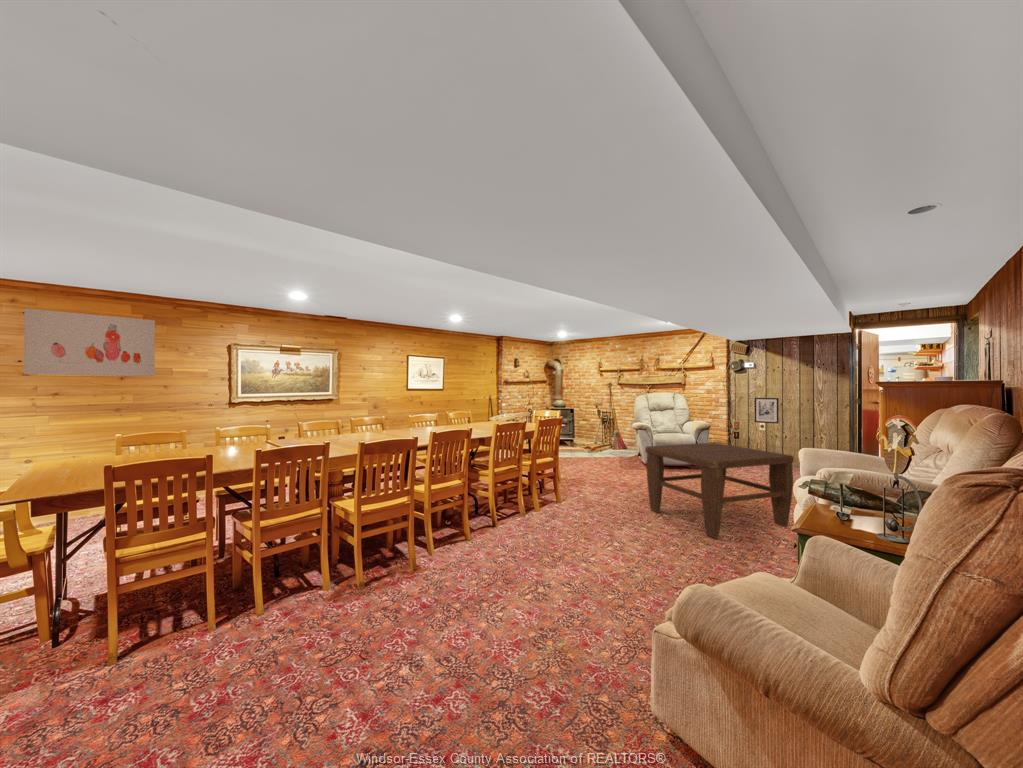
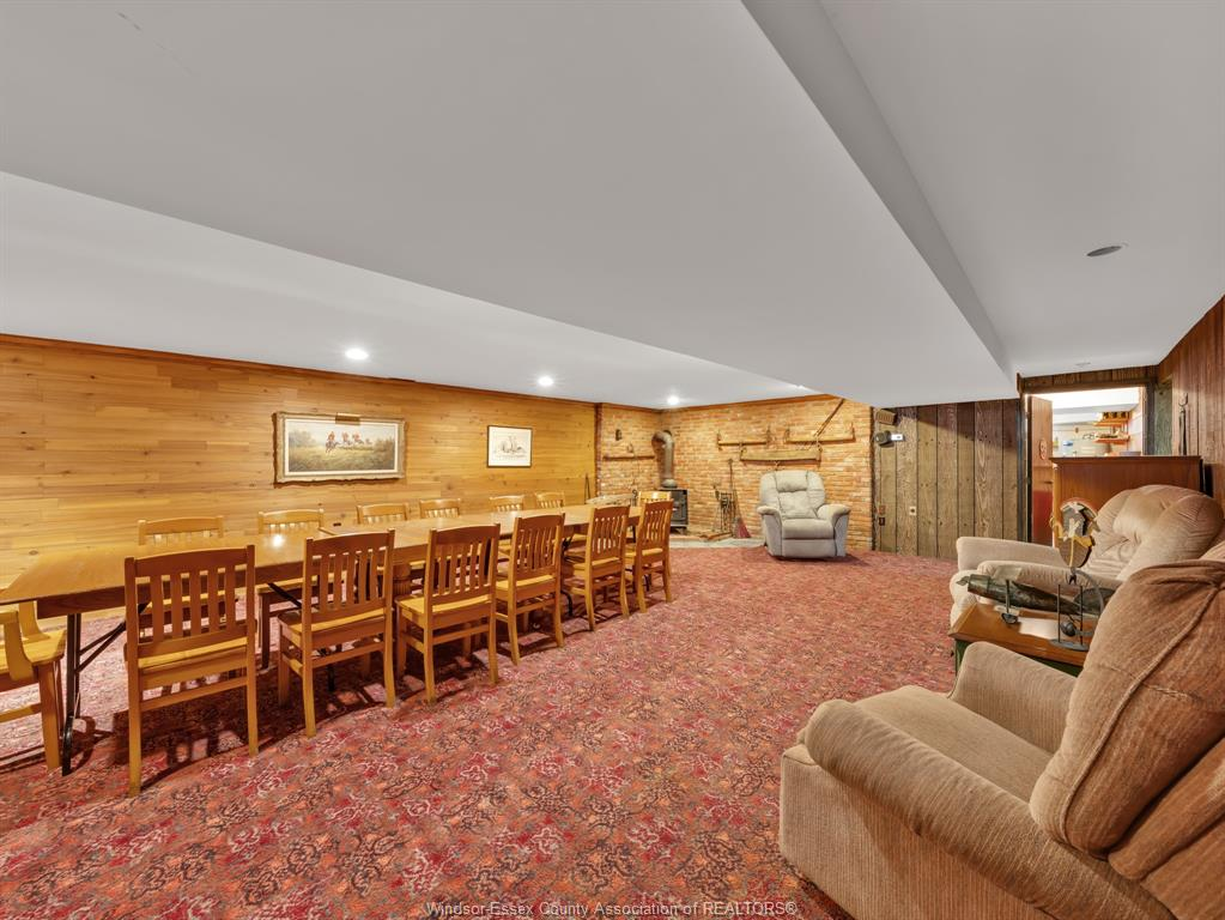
- wall art (766, 410)
- wall art (94, 345)
- coffee table (714, 484)
